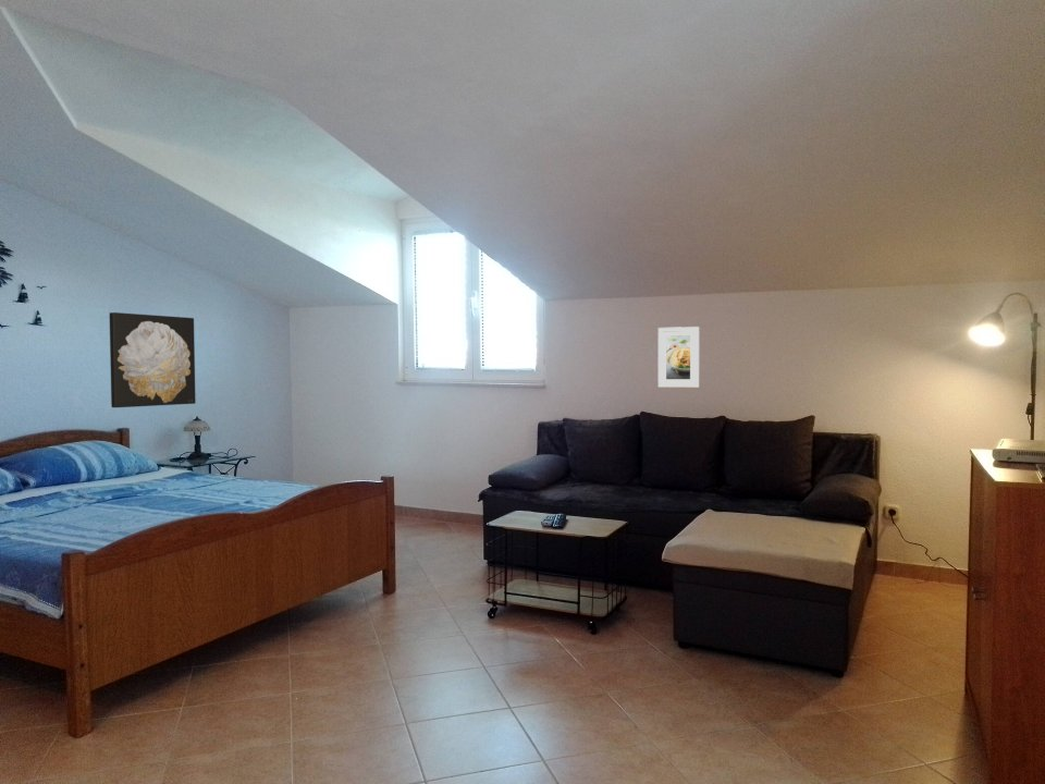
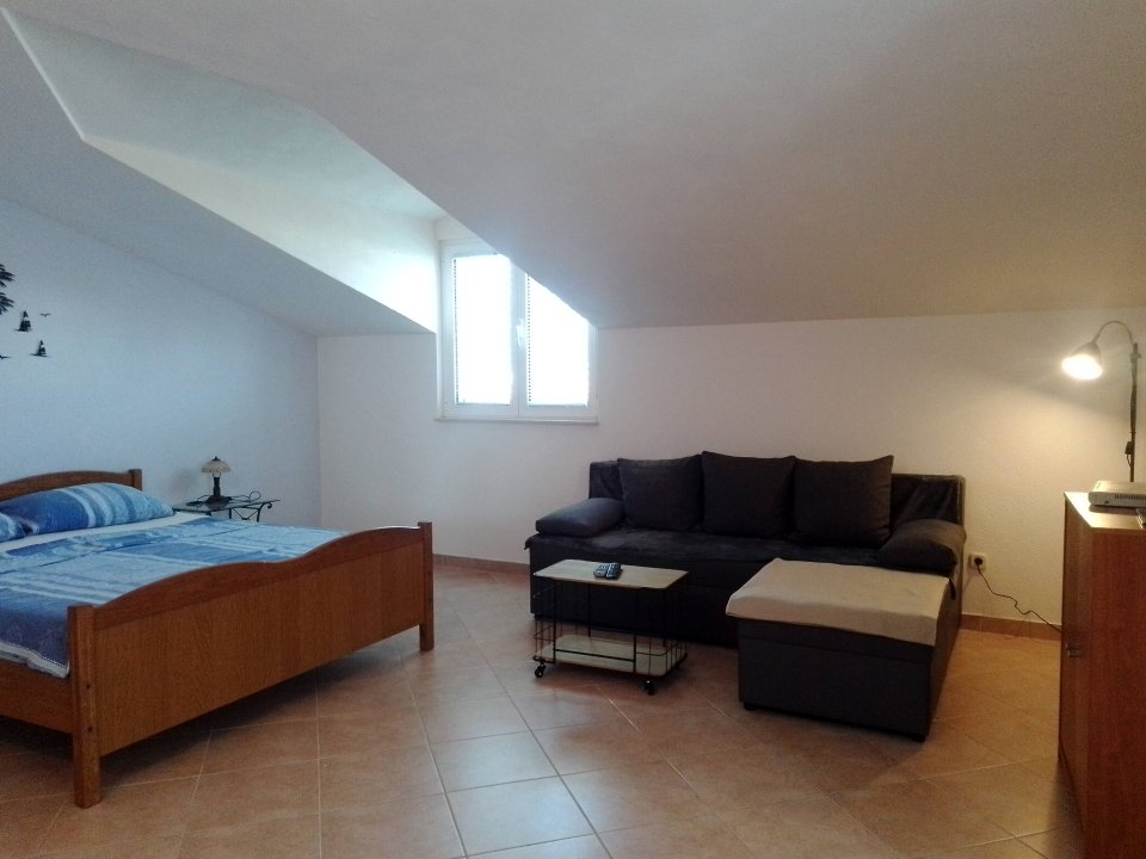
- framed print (678, 357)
- wall art (153, 360)
